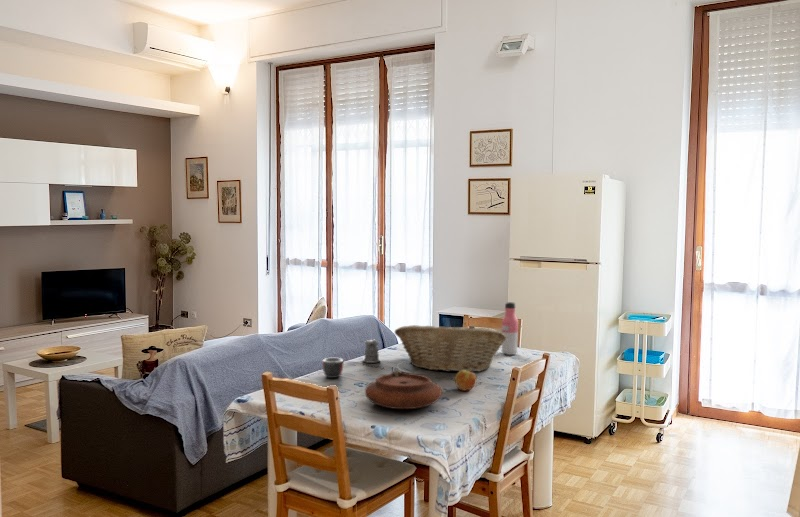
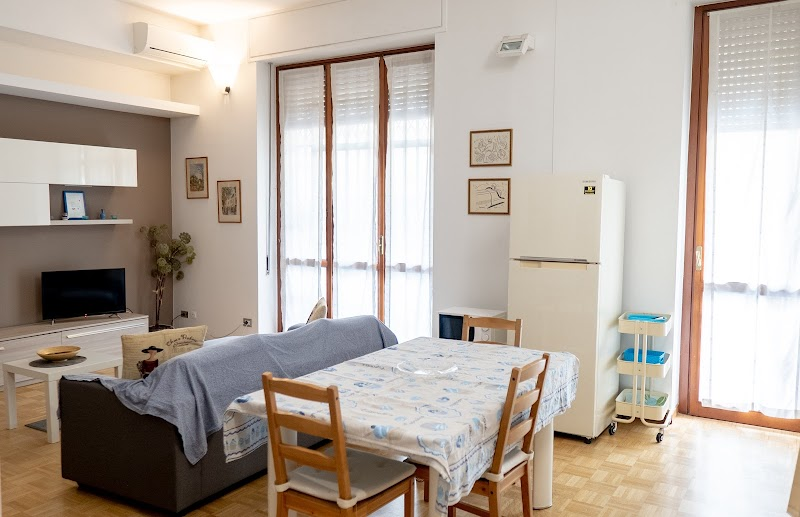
- pepper shaker (370, 349)
- water bottle (509, 328)
- plate (405, 389)
- apple (465, 380)
- fruit basket (449, 343)
- mug (333, 367)
